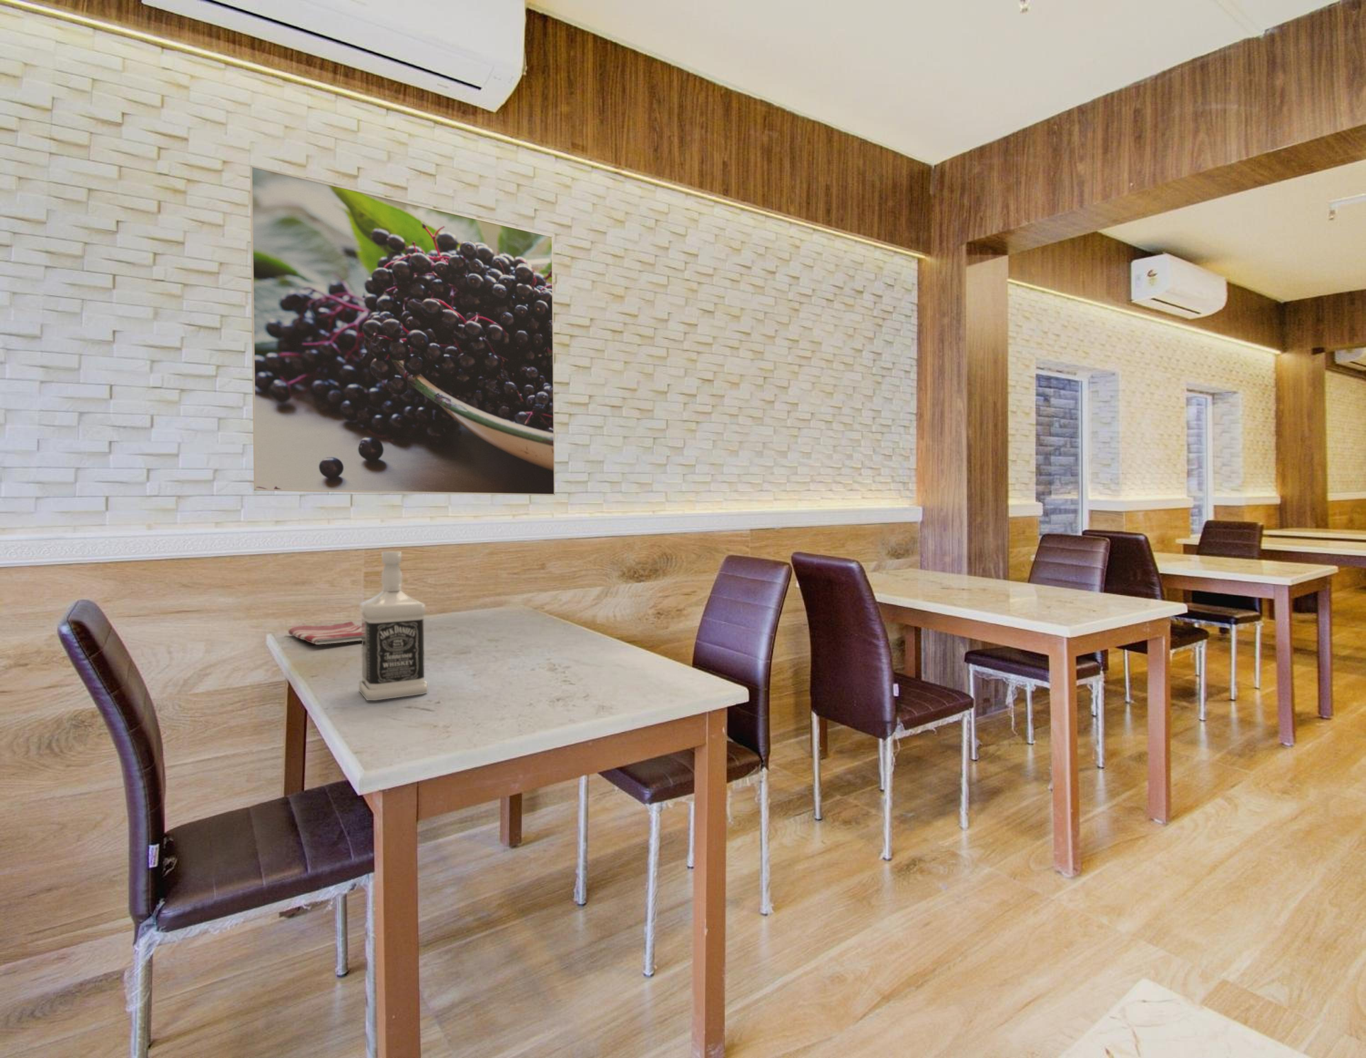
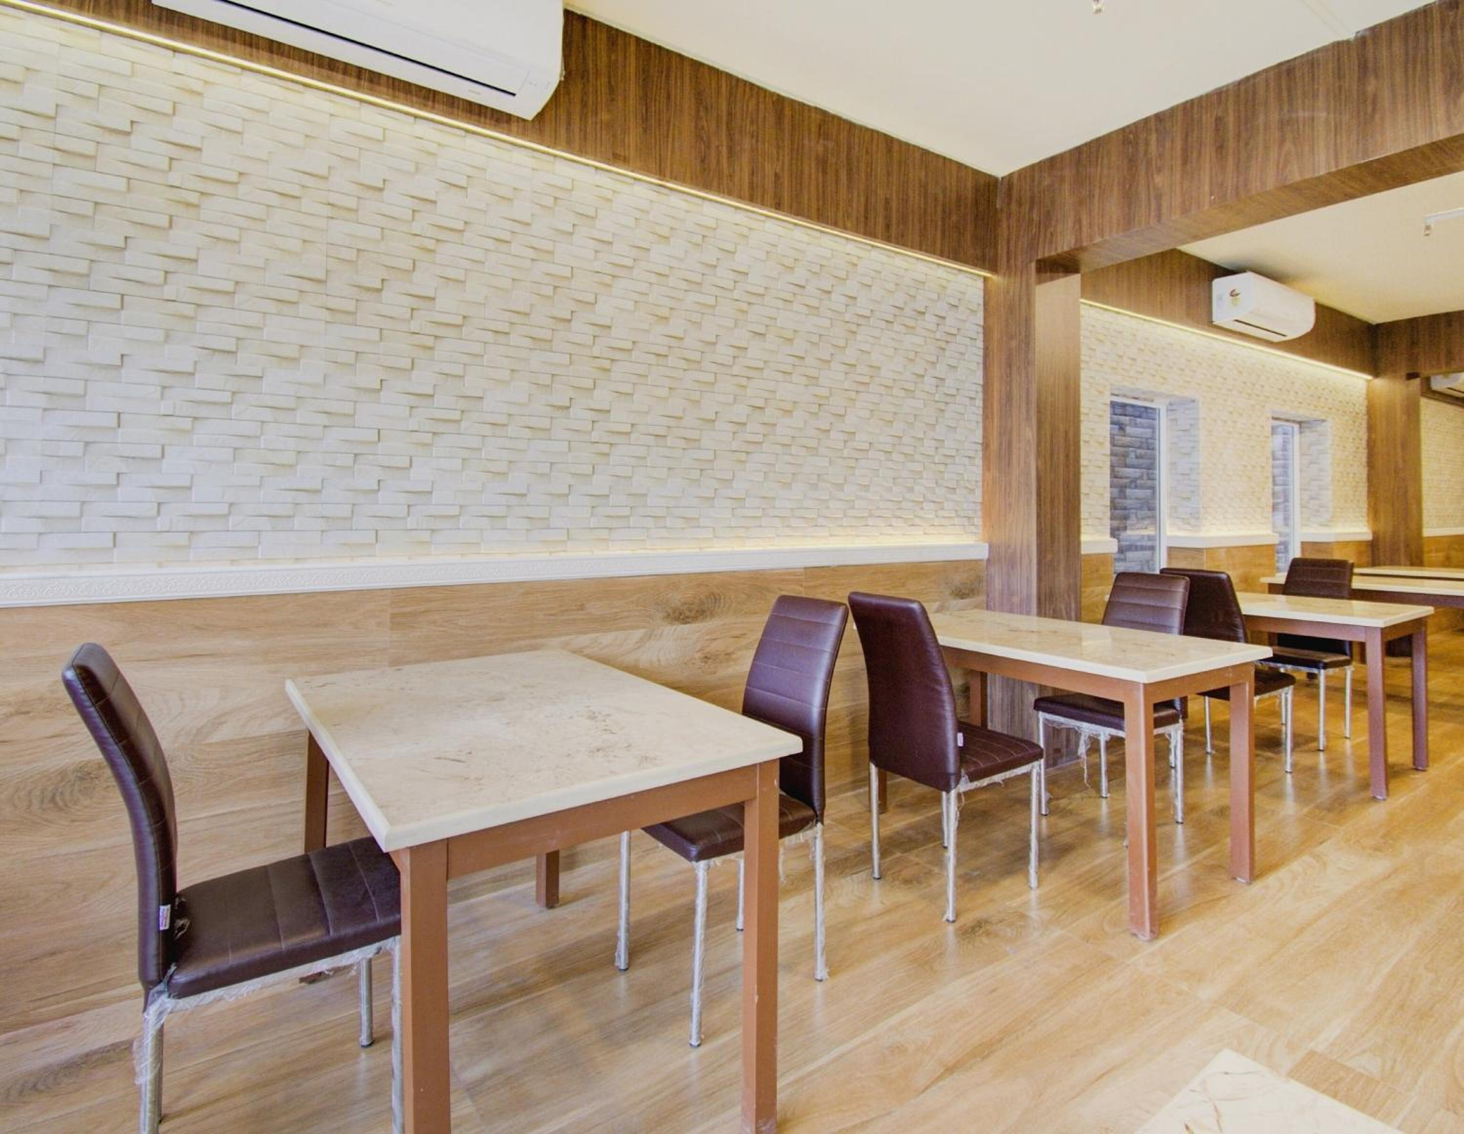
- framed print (419, 350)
- dish towel (334, 632)
- bottle (393, 621)
